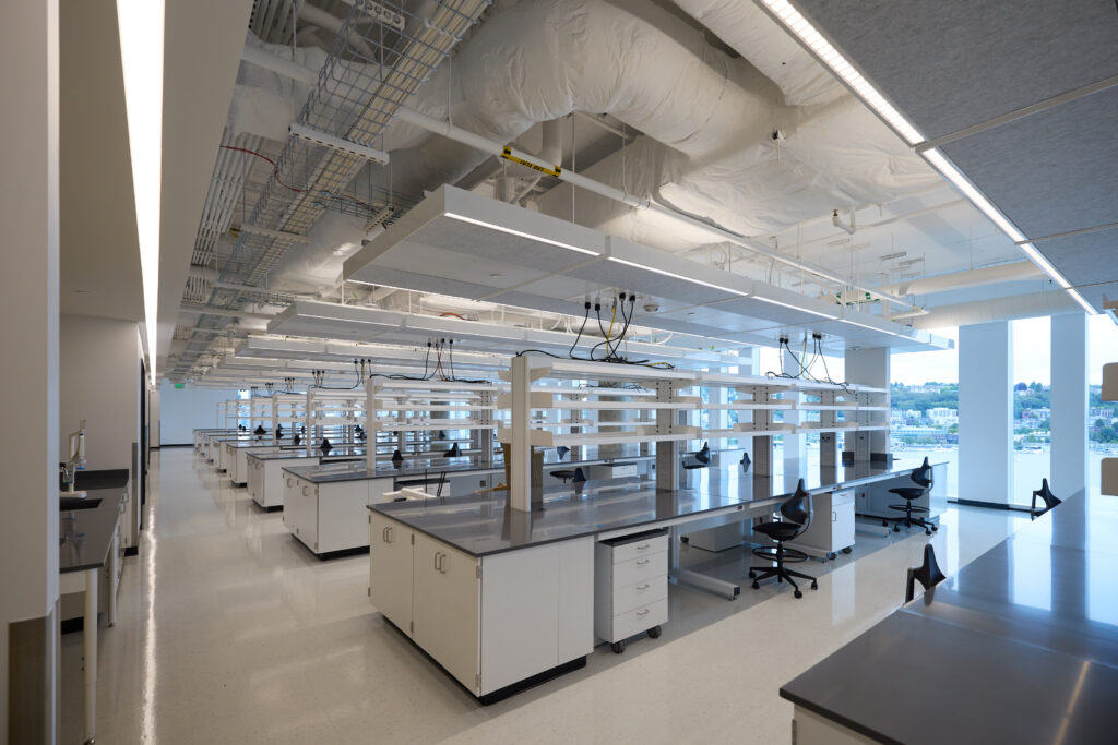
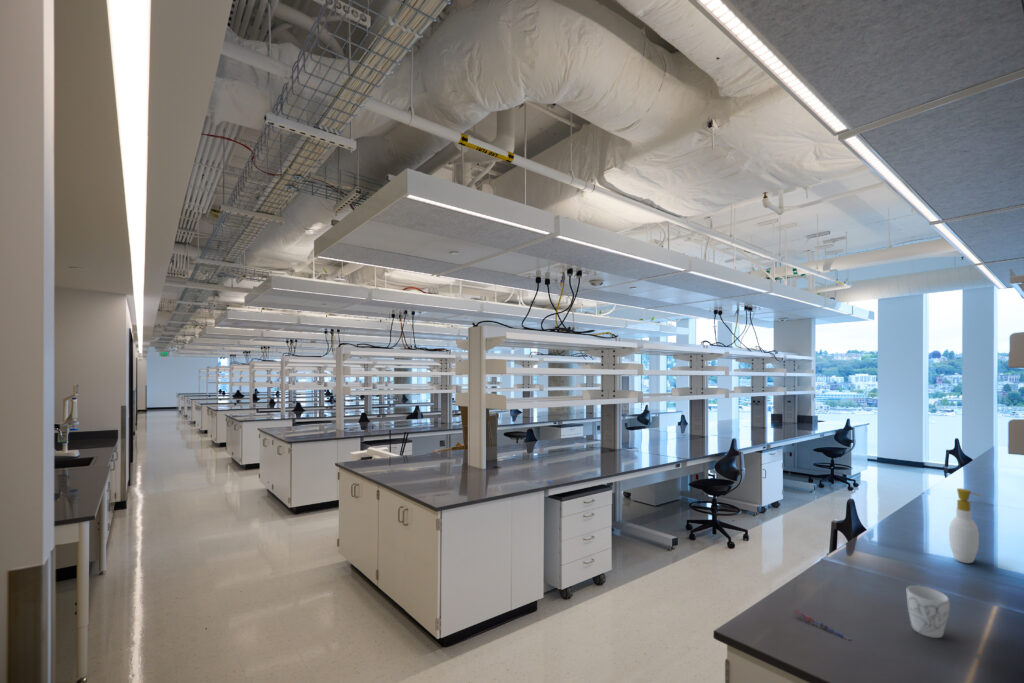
+ mug (931, 611)
+ pen (820, 624)
+ soap bottle (965, 524)
